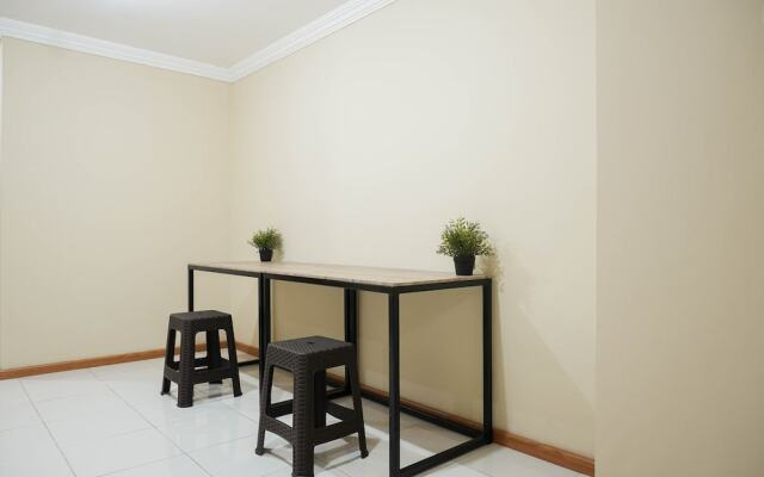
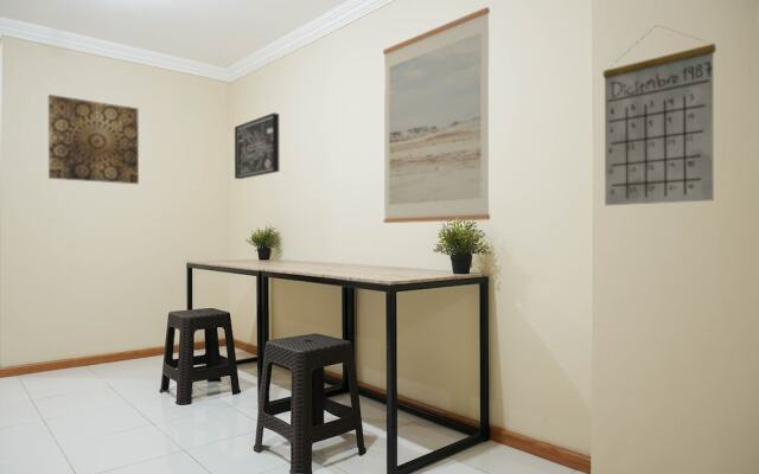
+ wall art (255, 147)
+ wall art (95, 141)
+ wall art (430, 126)
+ calendar (655, 113)
